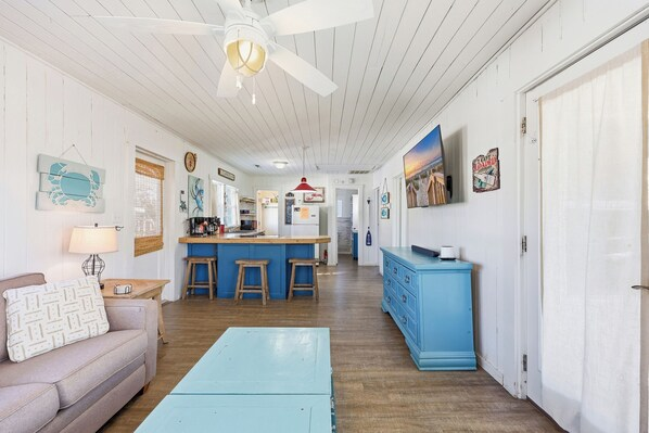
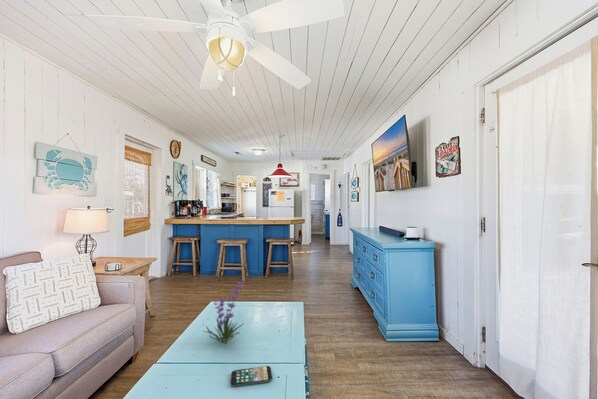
+ plant (226, 310)
+ smartphone (251, 375)
